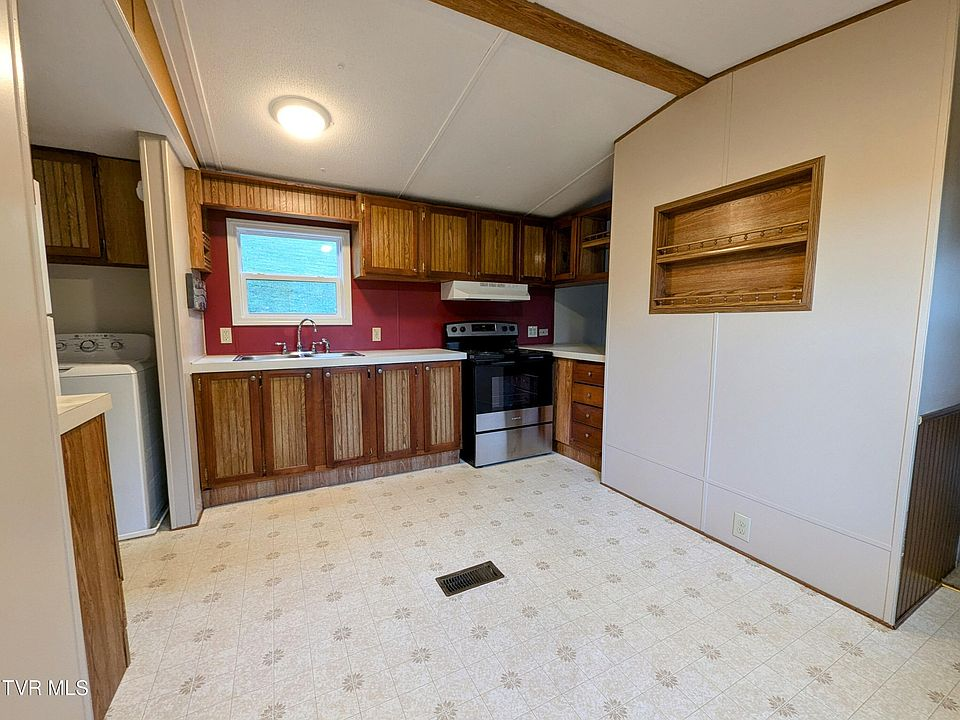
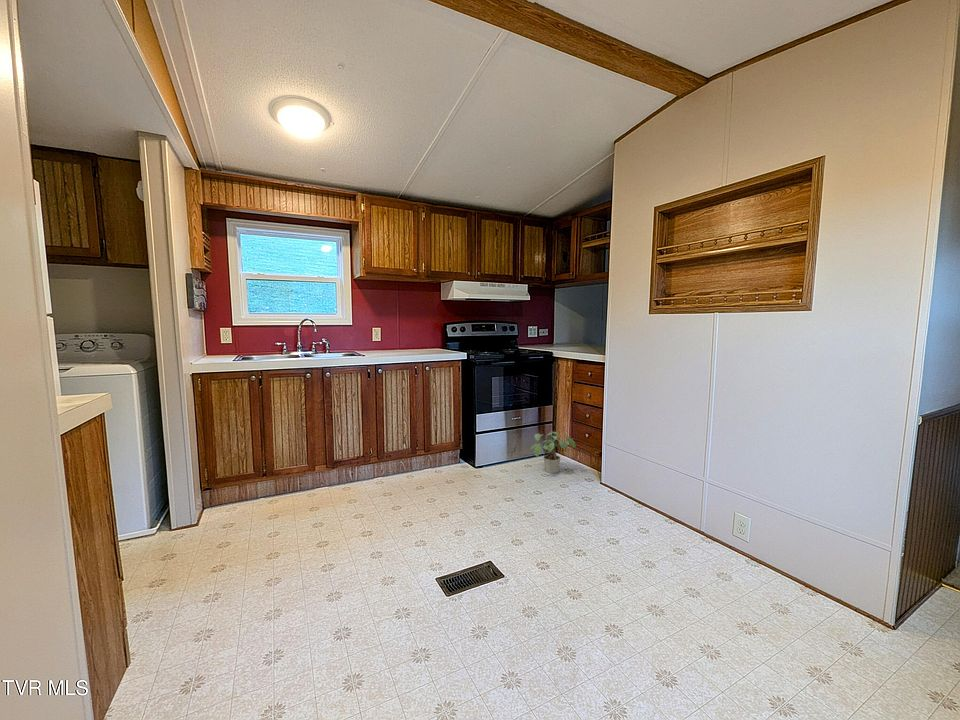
+ potted plant (548, 452)
